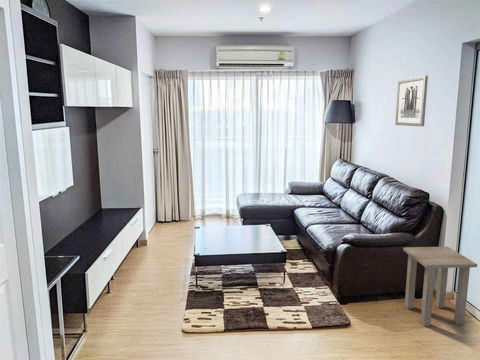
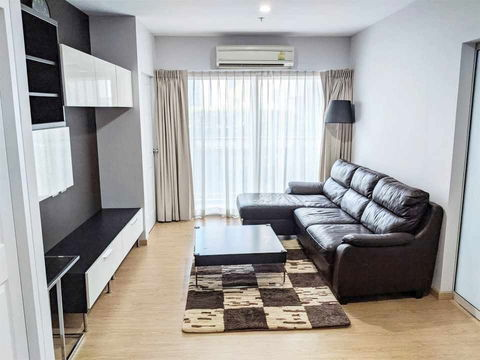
- wall art (410, 102)
- side table (437, 285)
